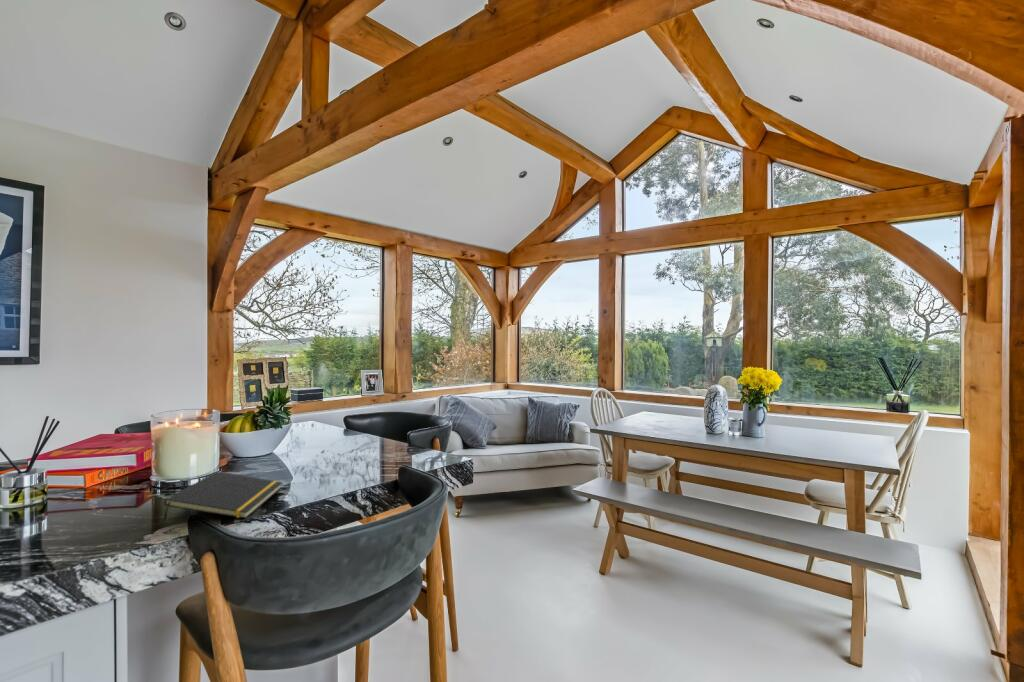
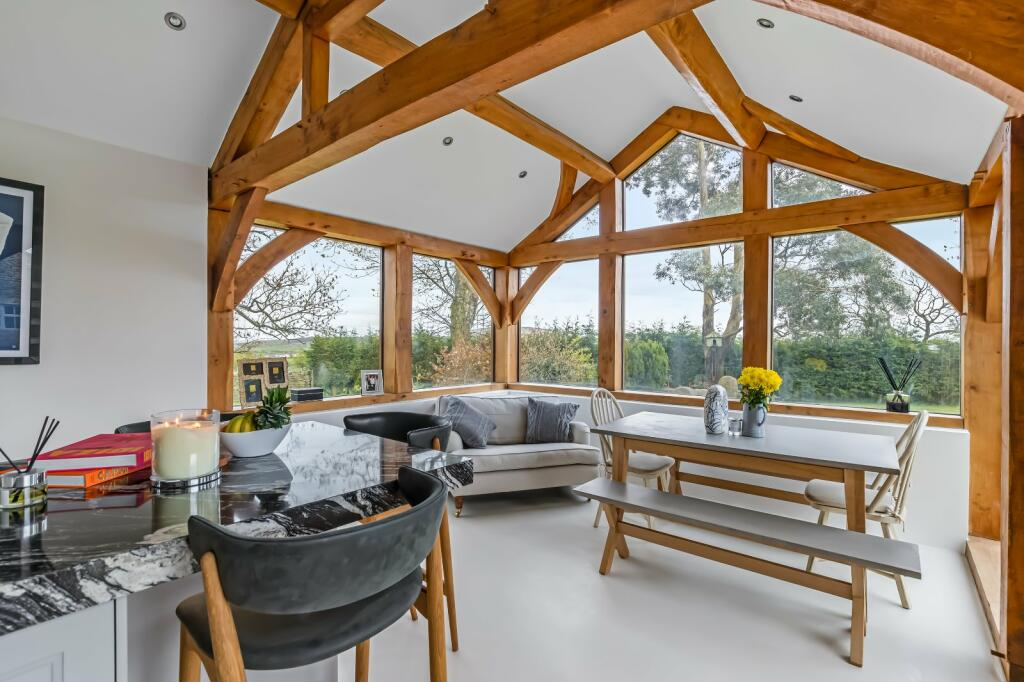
- notepad (229, 492)
